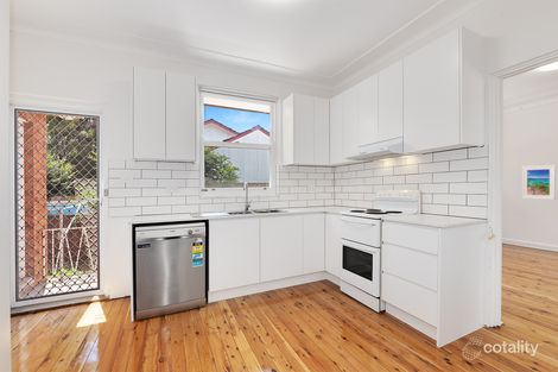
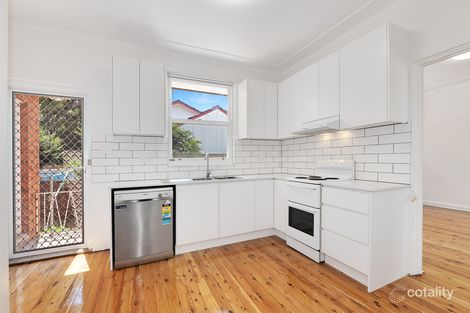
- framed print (538, 182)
